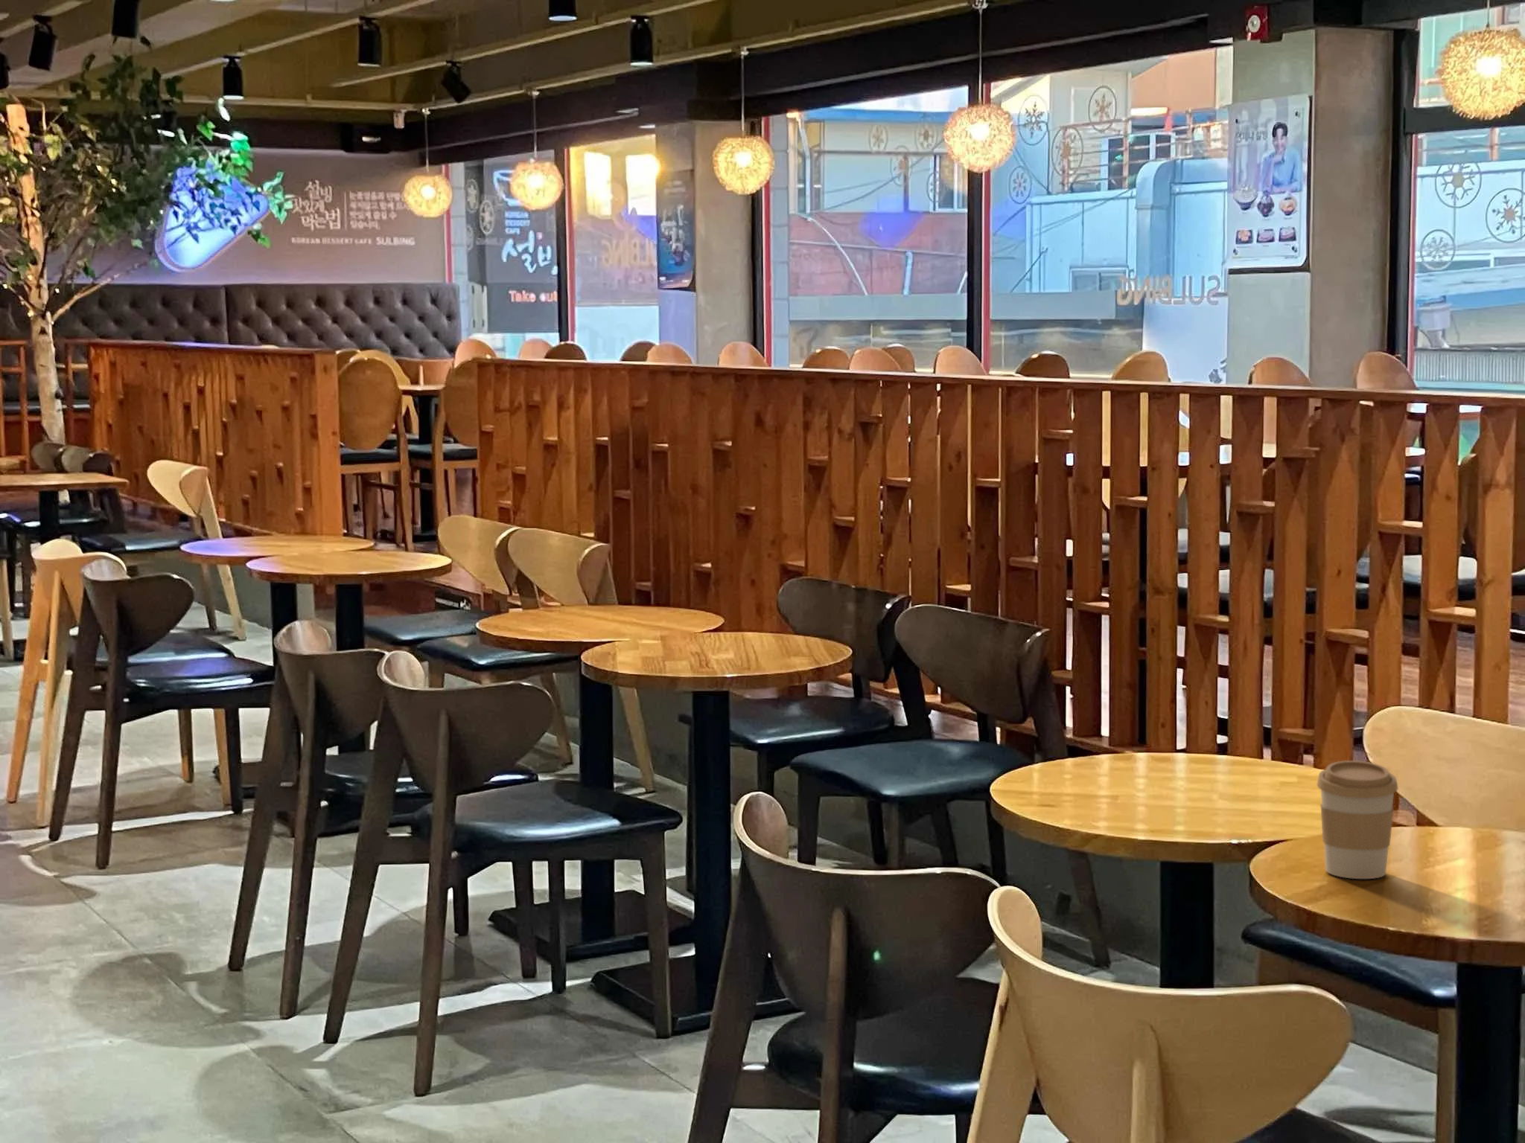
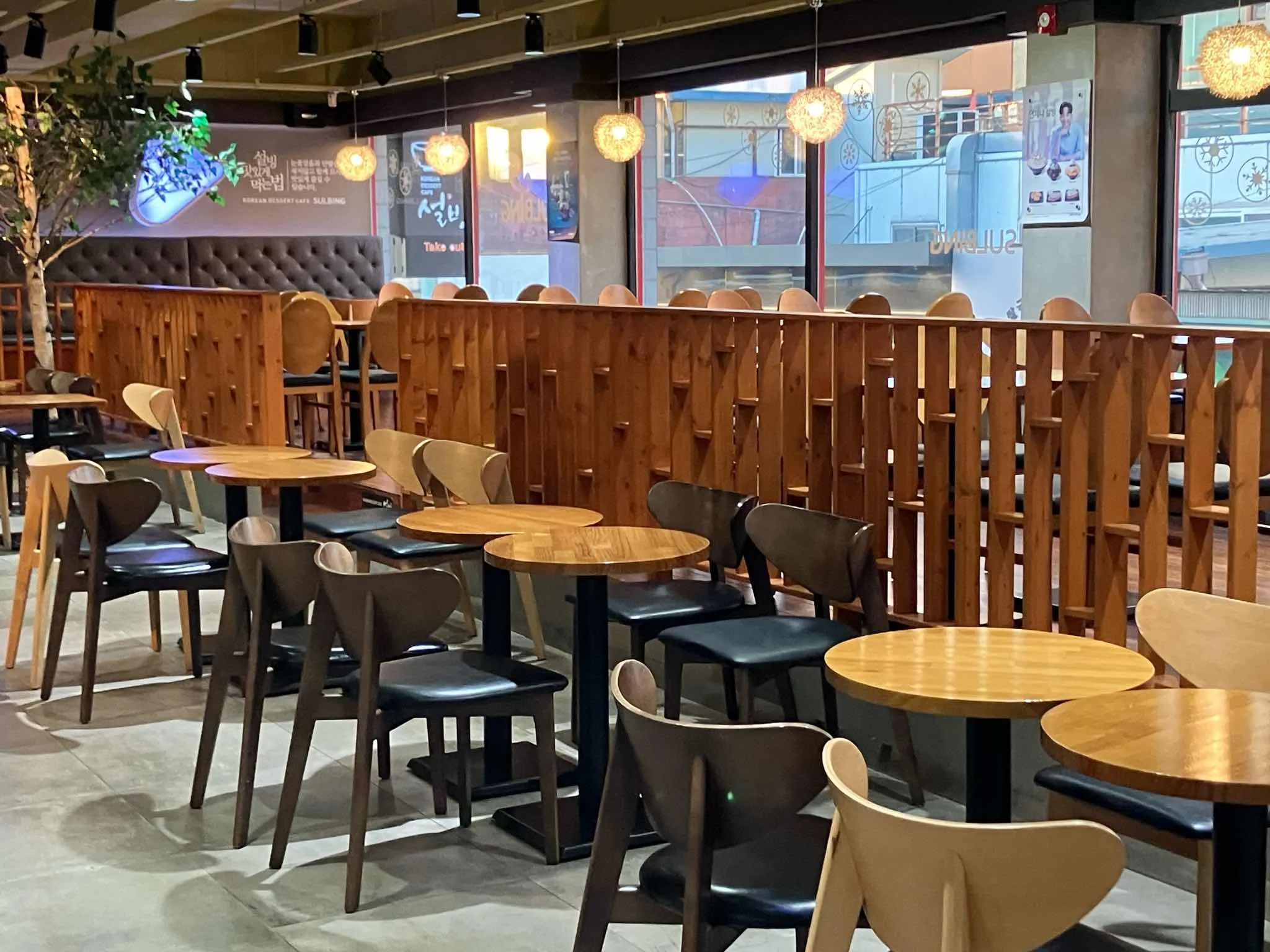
- coffee cup (1356, 819)
